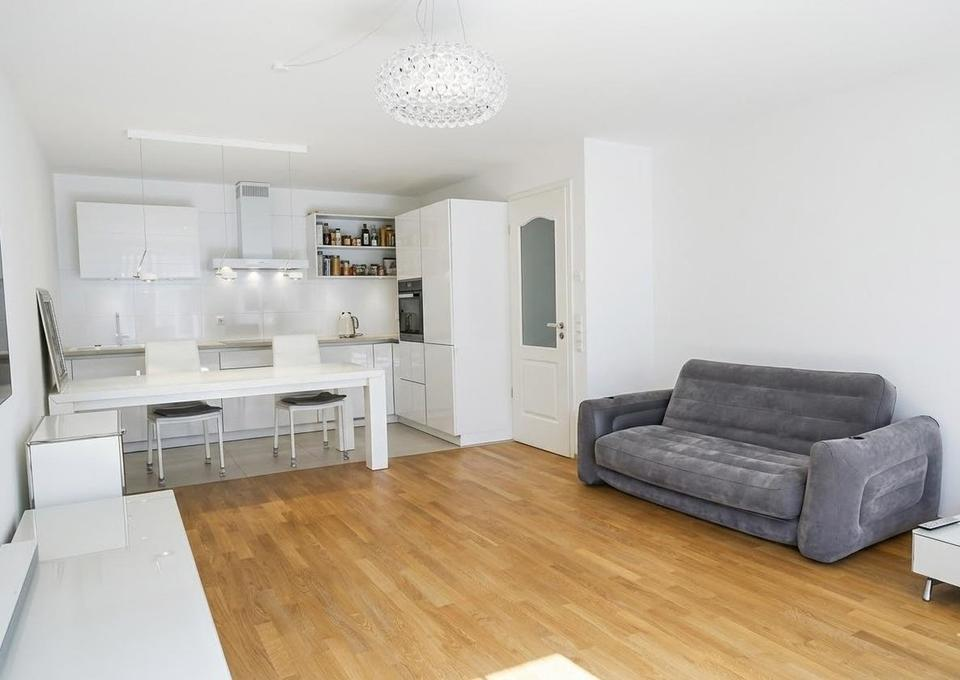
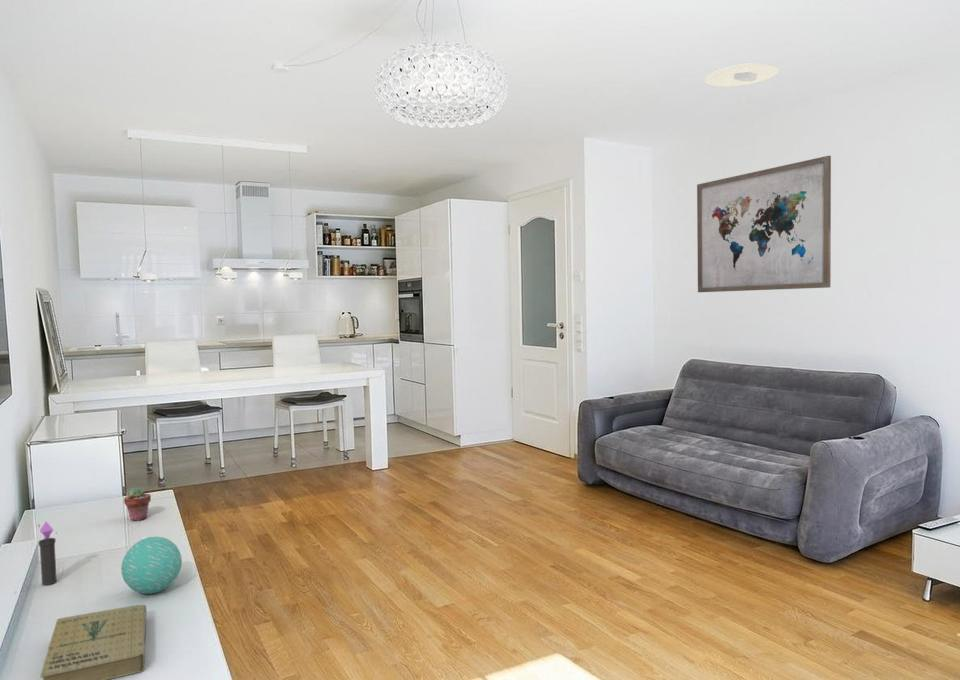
+ recessed light (741, 72)
+ potted succulent (137, 502)
+ candle (47, 551)
+ wall art (757, 231)
+ decorative ball (152, 564)
+ book (98, 643)
